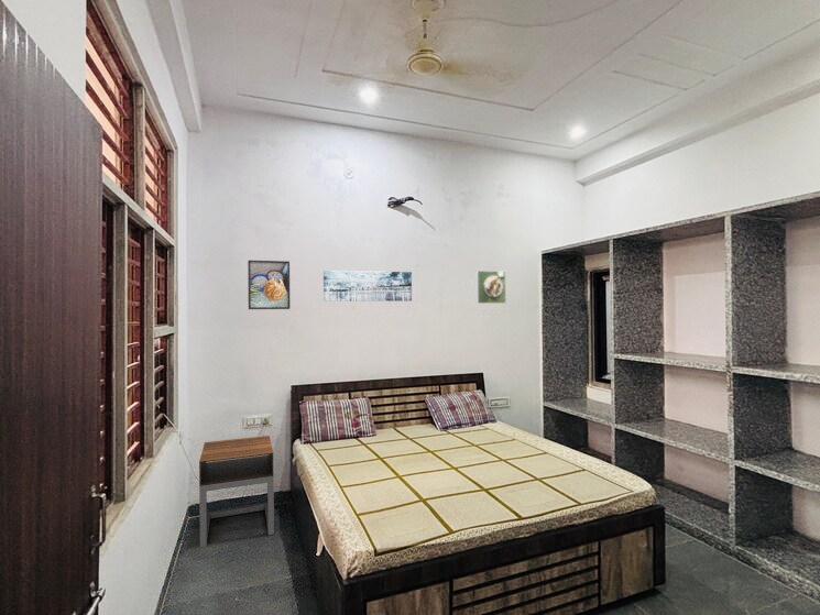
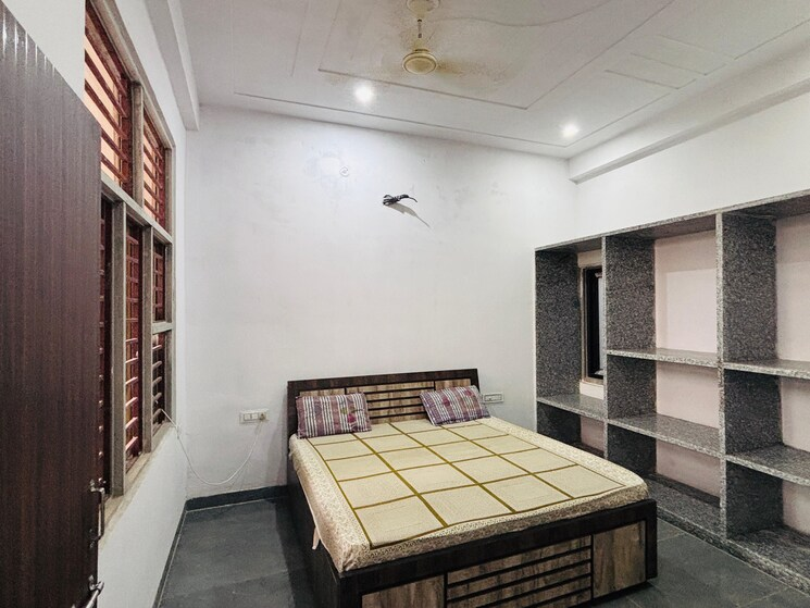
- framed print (491, 287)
- wall art (369, 286)
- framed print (269, 285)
- nightstand (237, 486)
